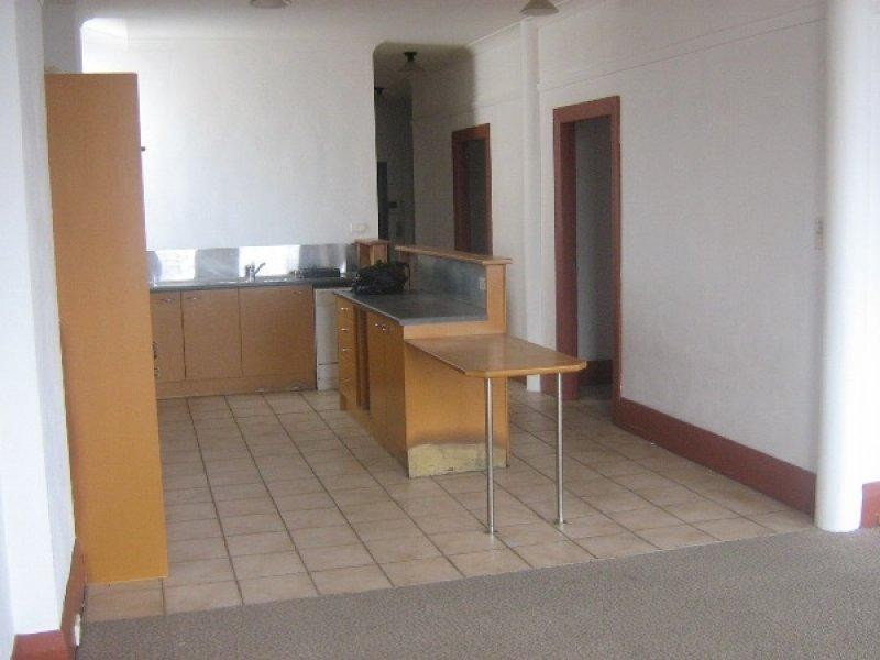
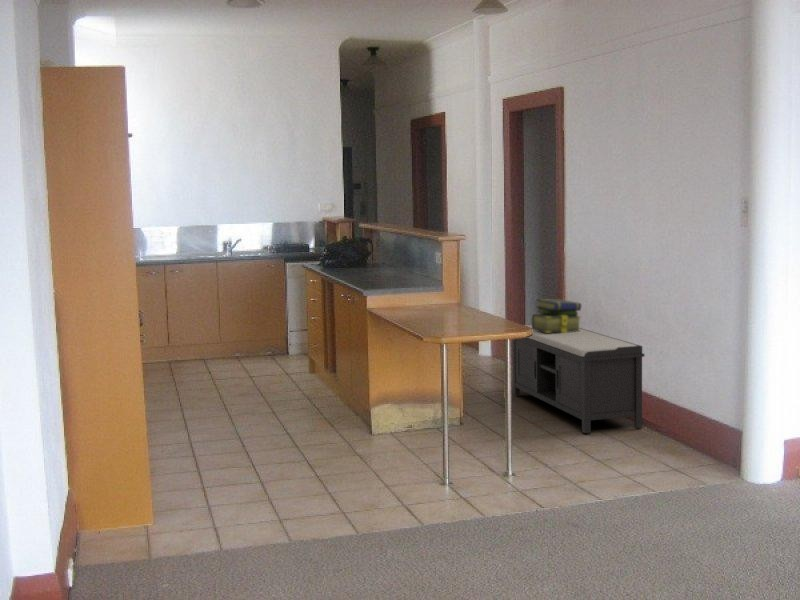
+ stack of books (557, 314)
+ bench (572, 372)
